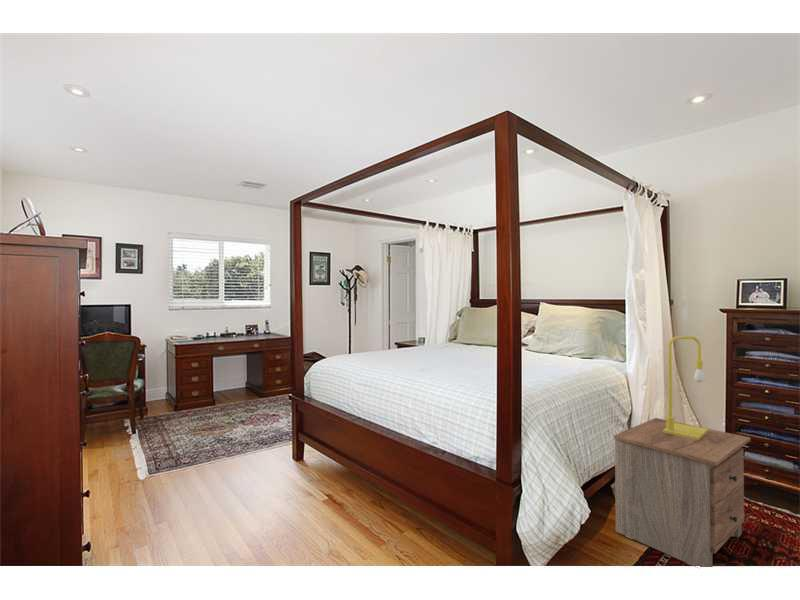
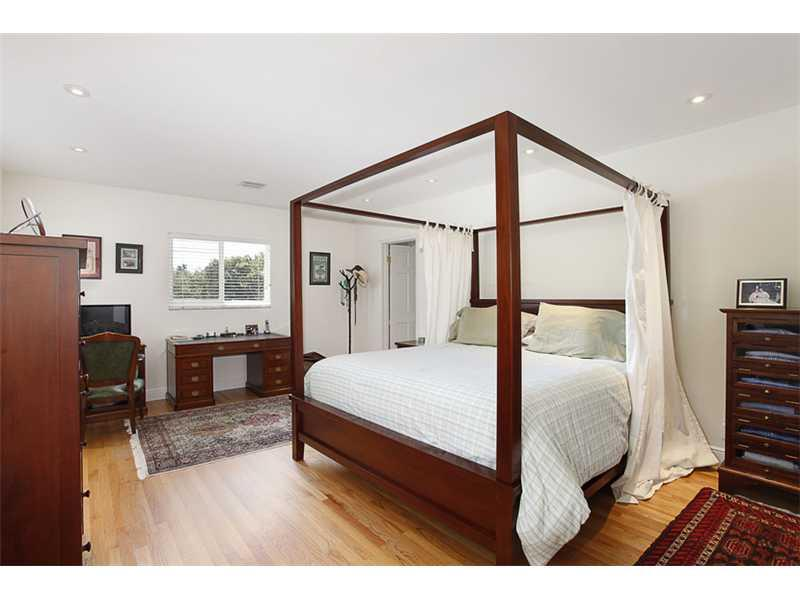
- table lamp (694, 378)
- nightstand (682, 486)
